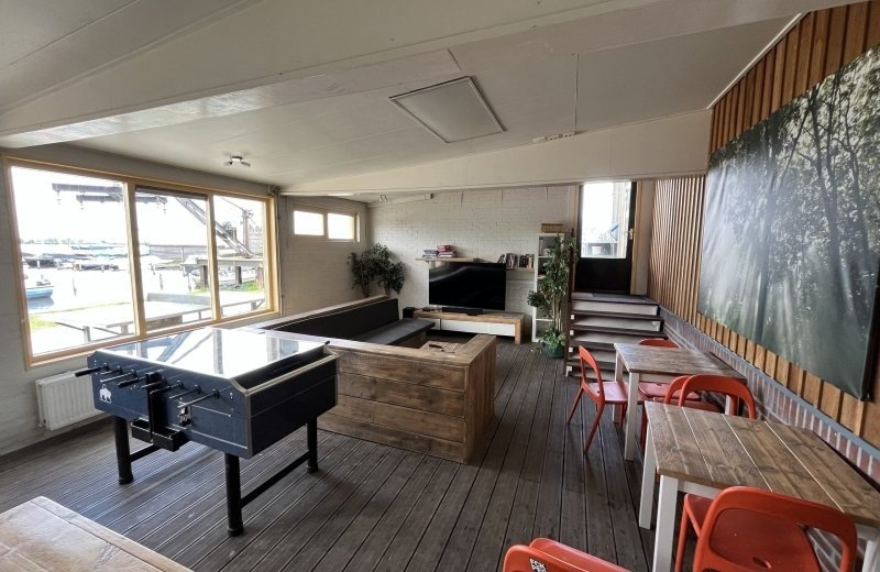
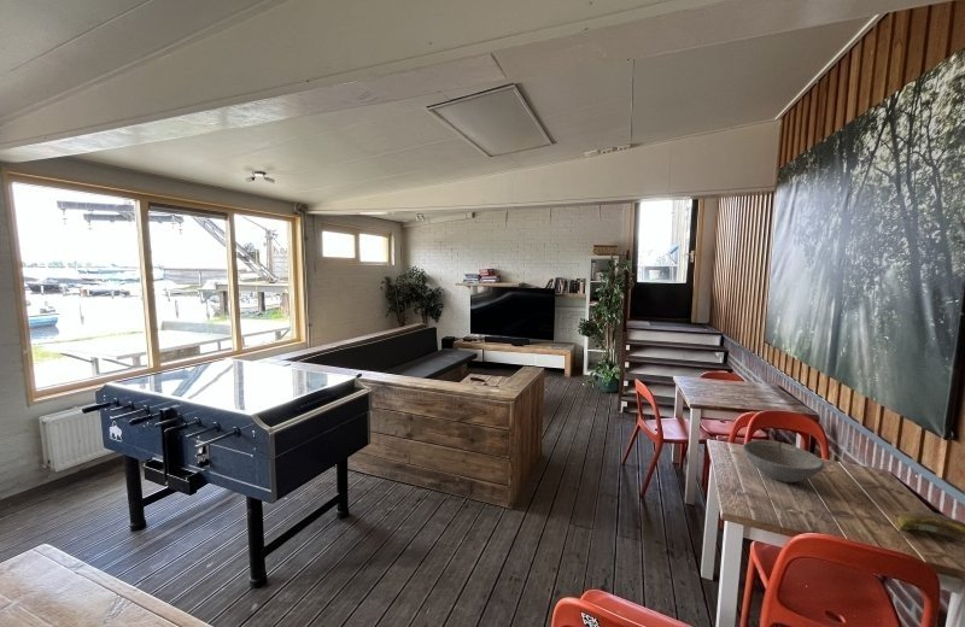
+ bowl (780, 464)
+ banana (928, 525)
